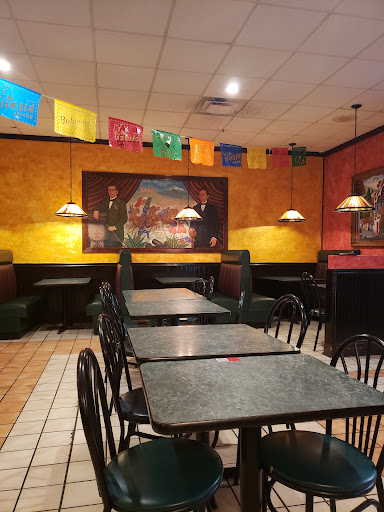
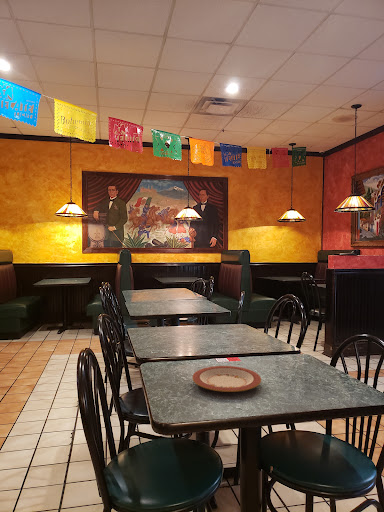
+ plate (226, 379)
